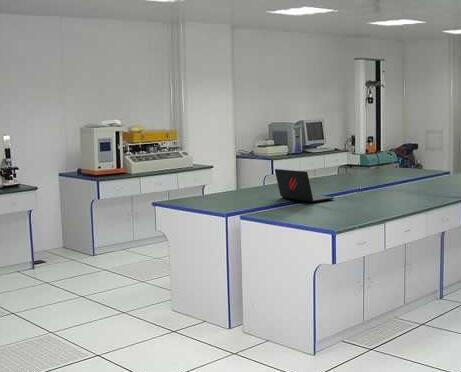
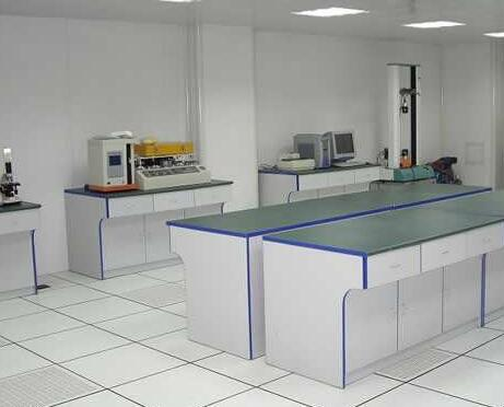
- laptop (304, 184)
